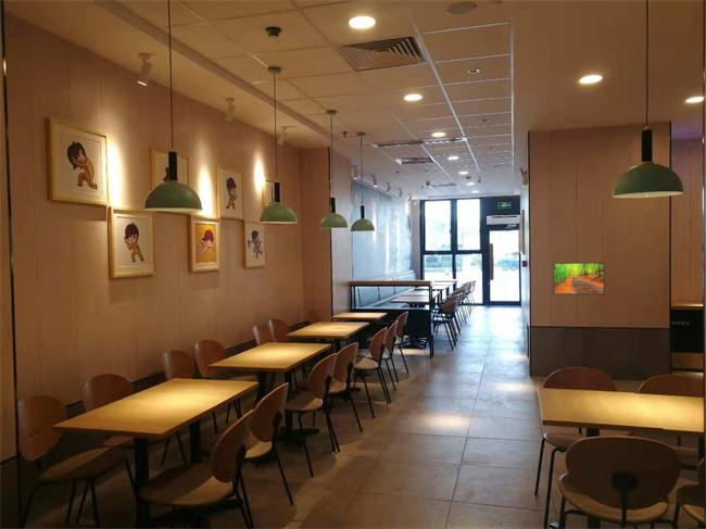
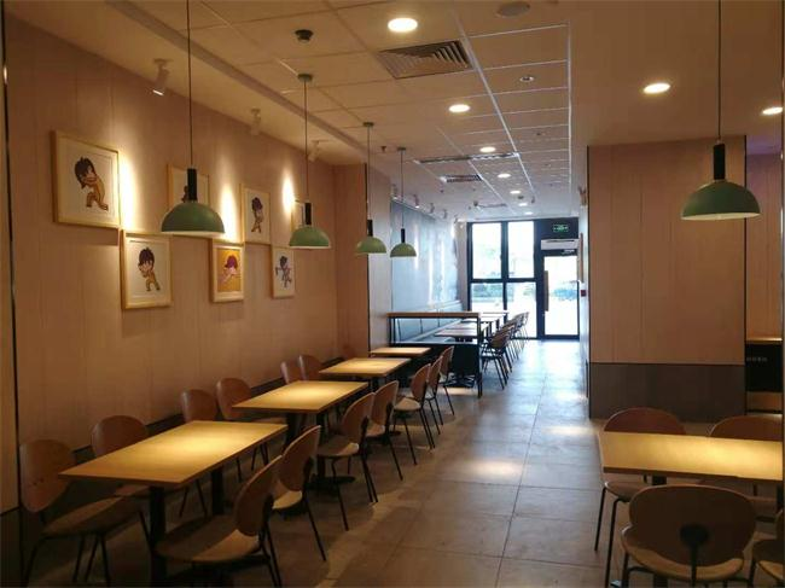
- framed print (578, 278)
